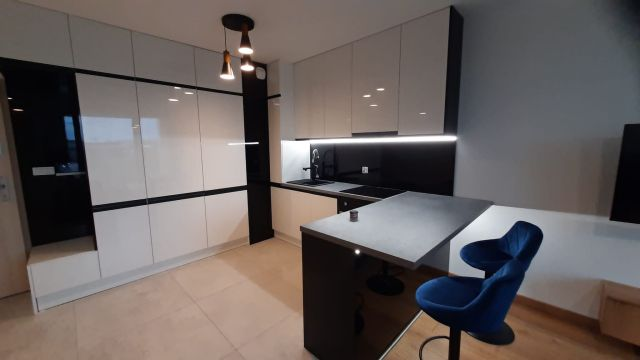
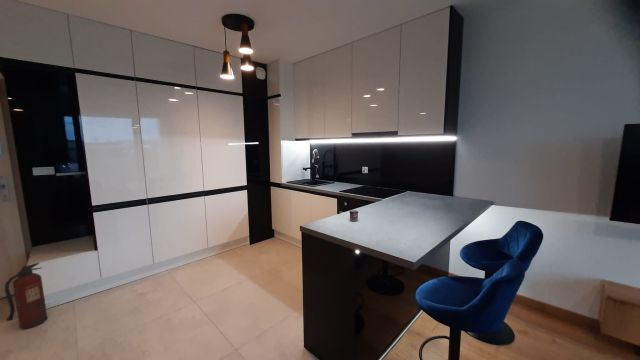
+ fire extinguisher (24, 296)
